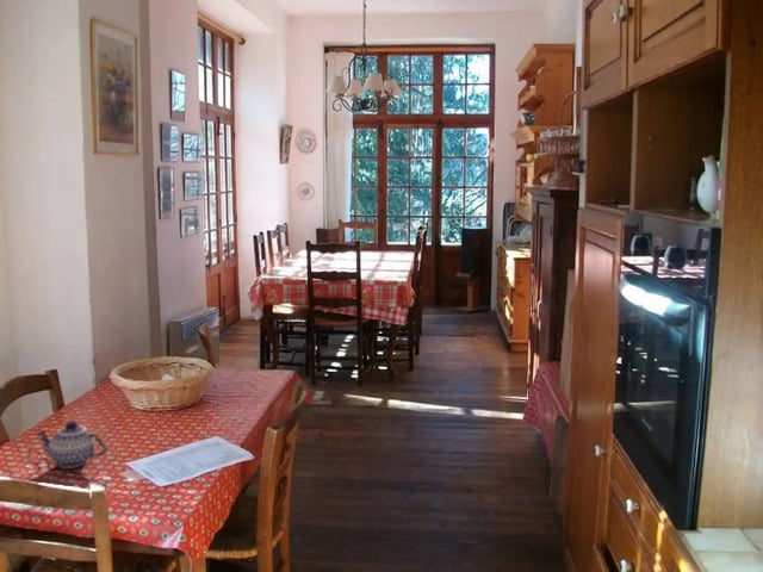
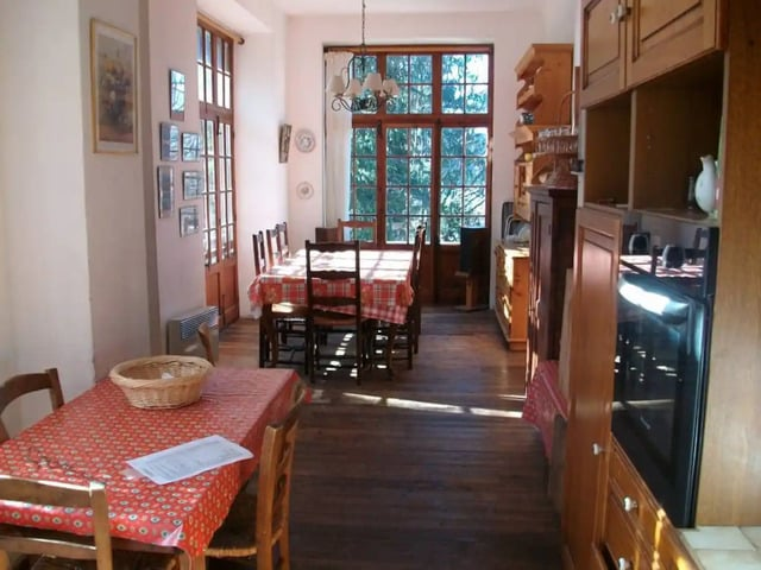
- teapot (70, 442)
